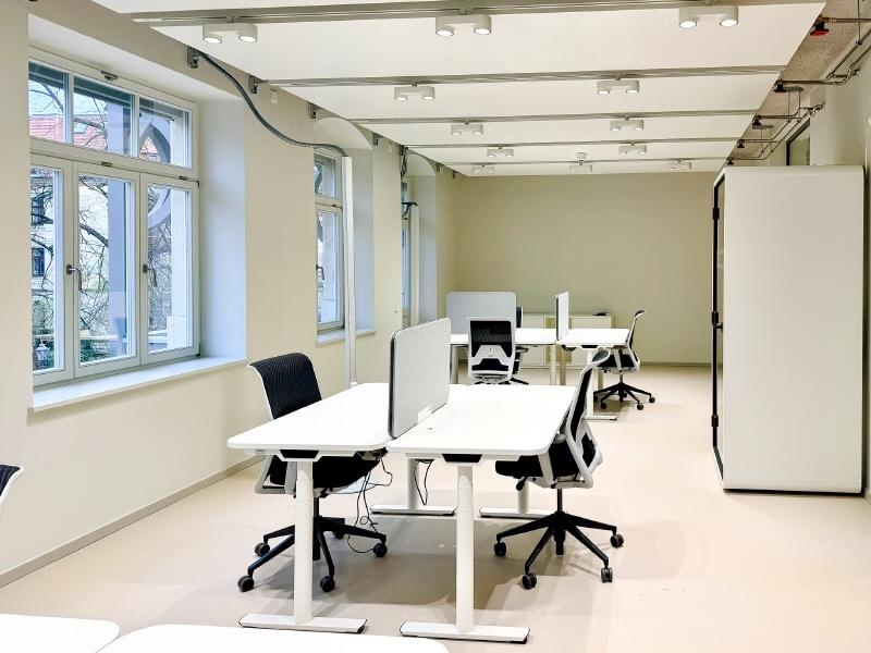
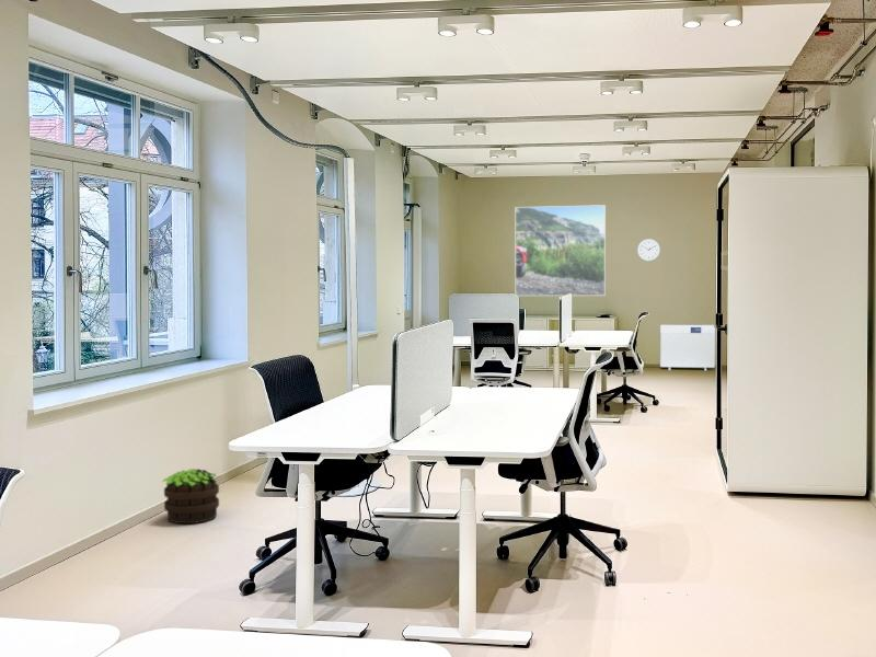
+ air purifier (687, 346)
+ wall clock (648, 250)
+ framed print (560, 251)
+ potted plant (192, 493)
